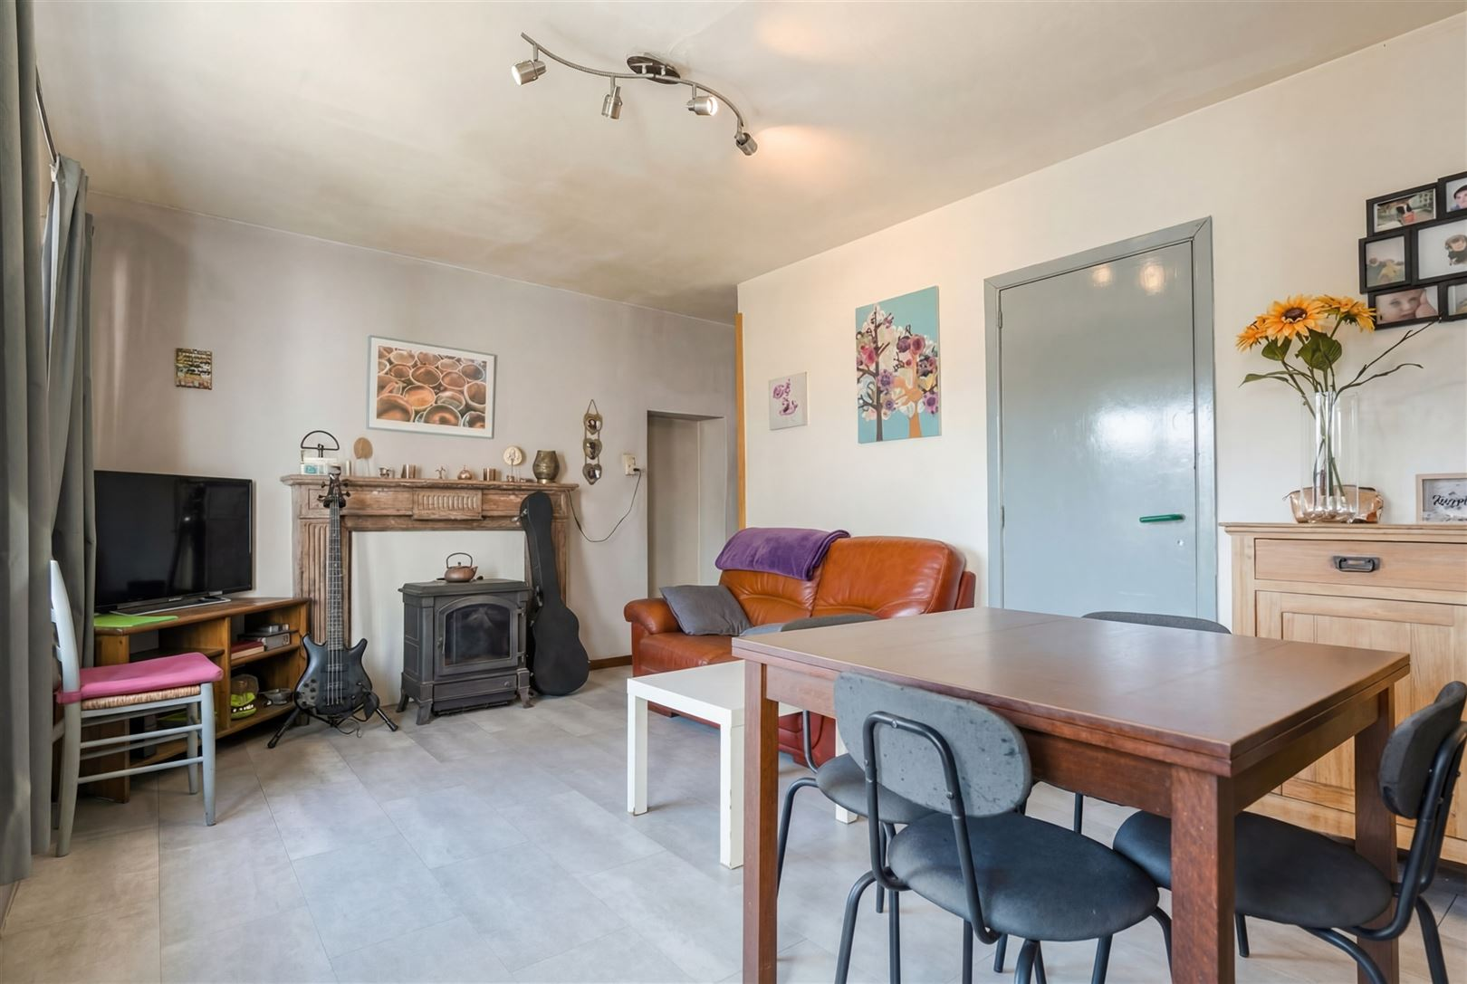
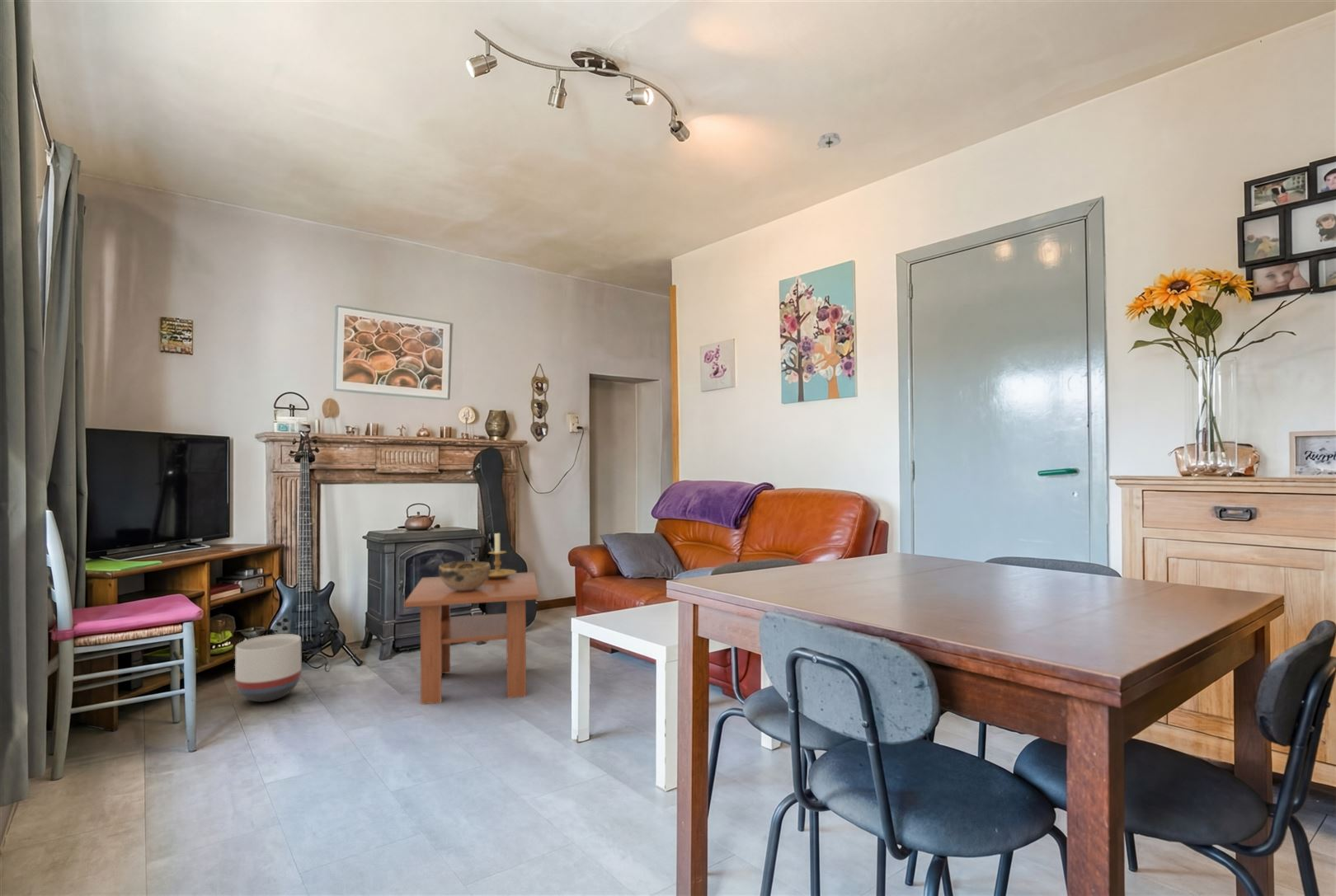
+ smoke detector (828, 140)
+ coffee table (477, 635)
+ decorative bowl (464, 576)
+ planter (269, 669)
+ candle holder (497, 553)
